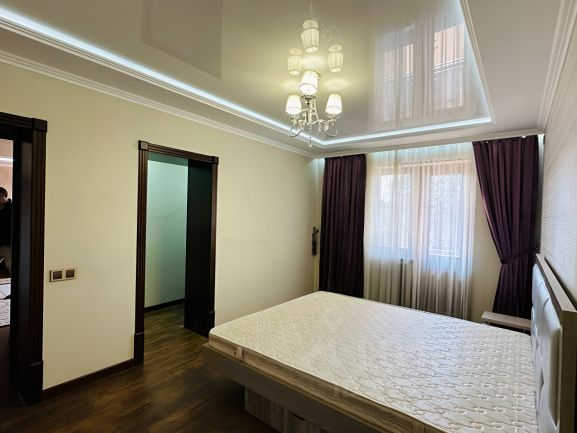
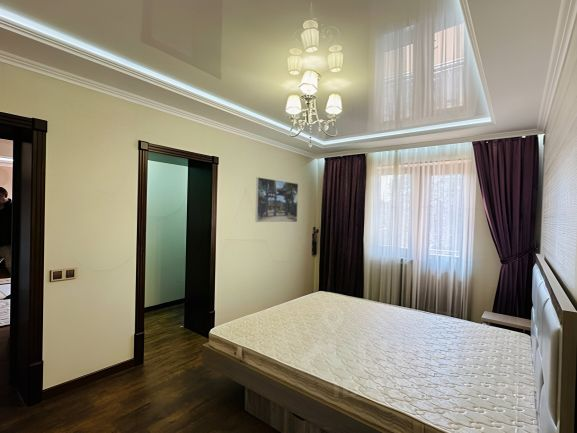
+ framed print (278, 201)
